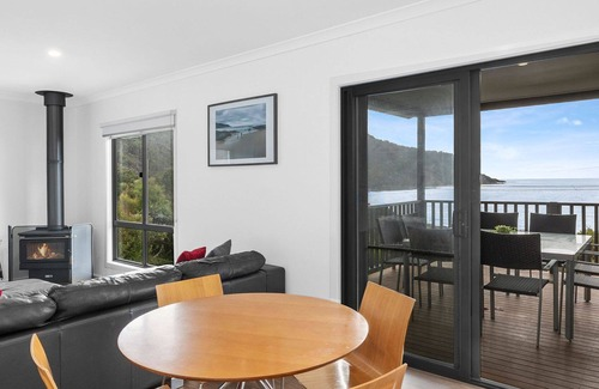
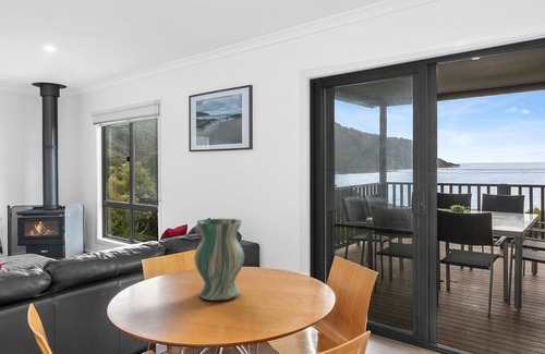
+ vase (219, 257)
